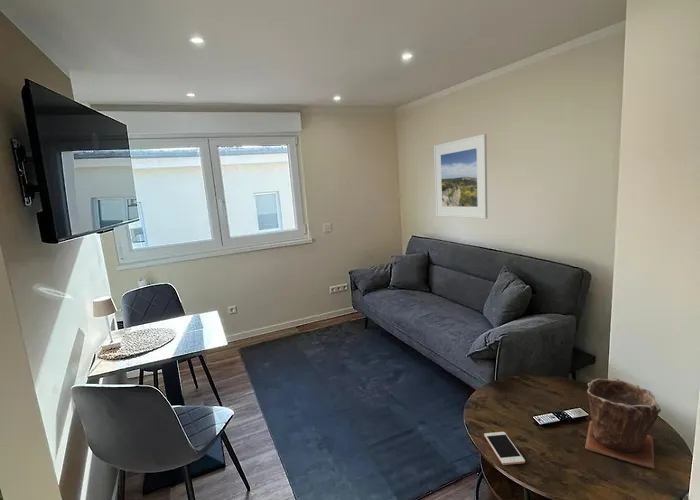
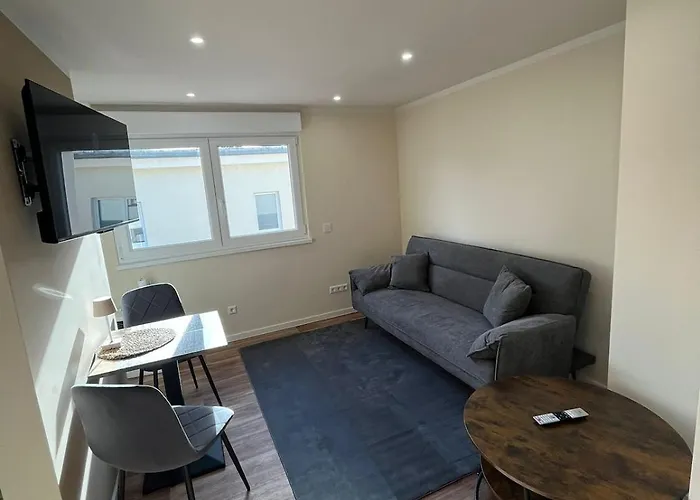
- plant pot (620, 416)
- cell phone (503, 447)
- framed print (458, 179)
